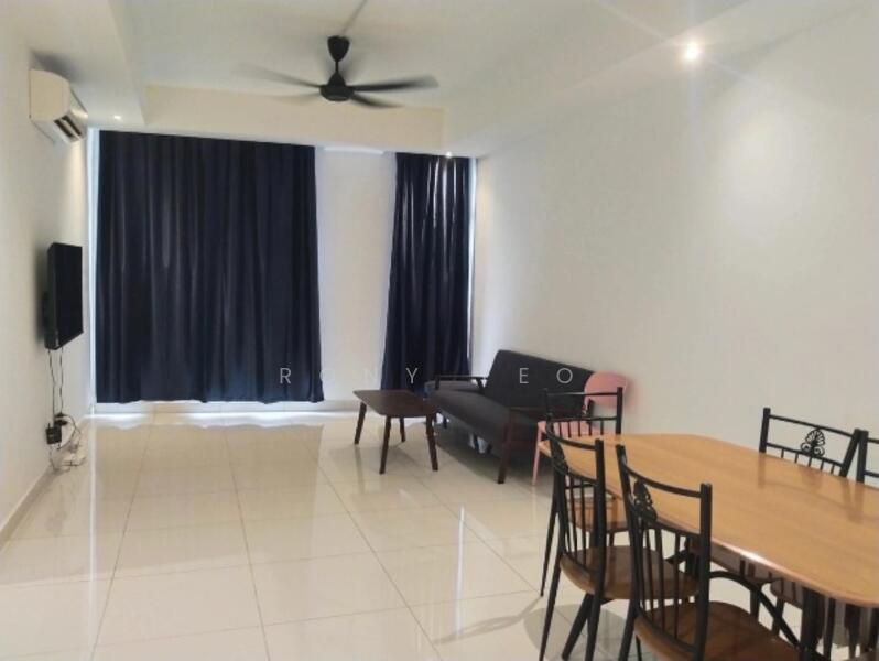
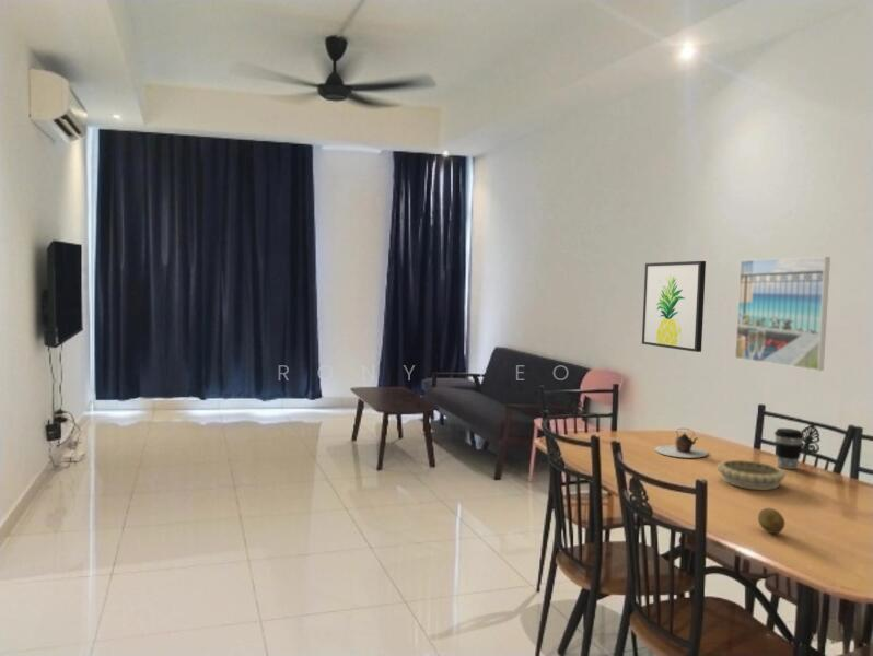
+ fruit (771, 520)
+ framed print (779, 312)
+ wall art (672, 305)
+ coffee cup (788, 448)
+ teapot (682, 440)
+ decorative bowl (749, 475)
